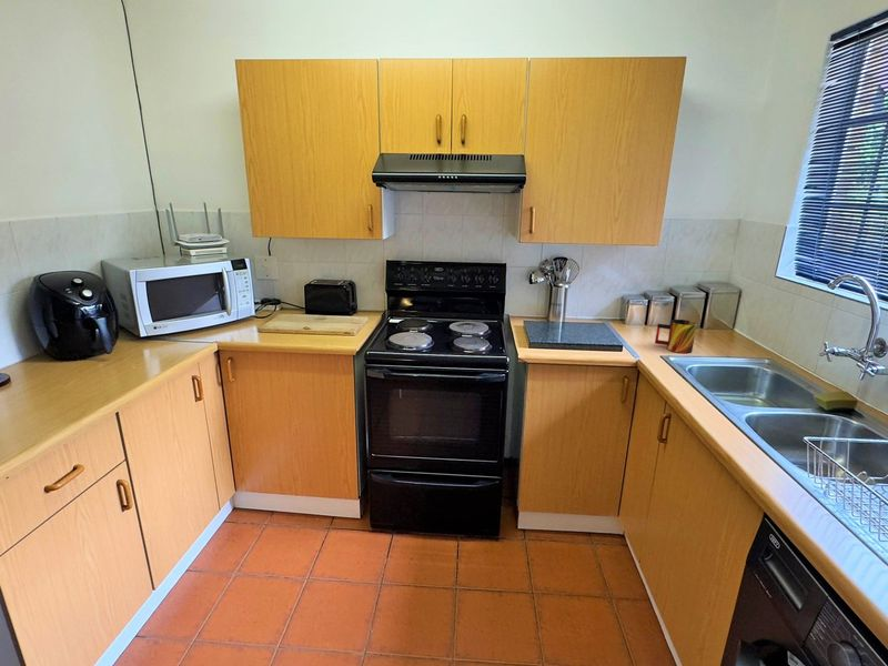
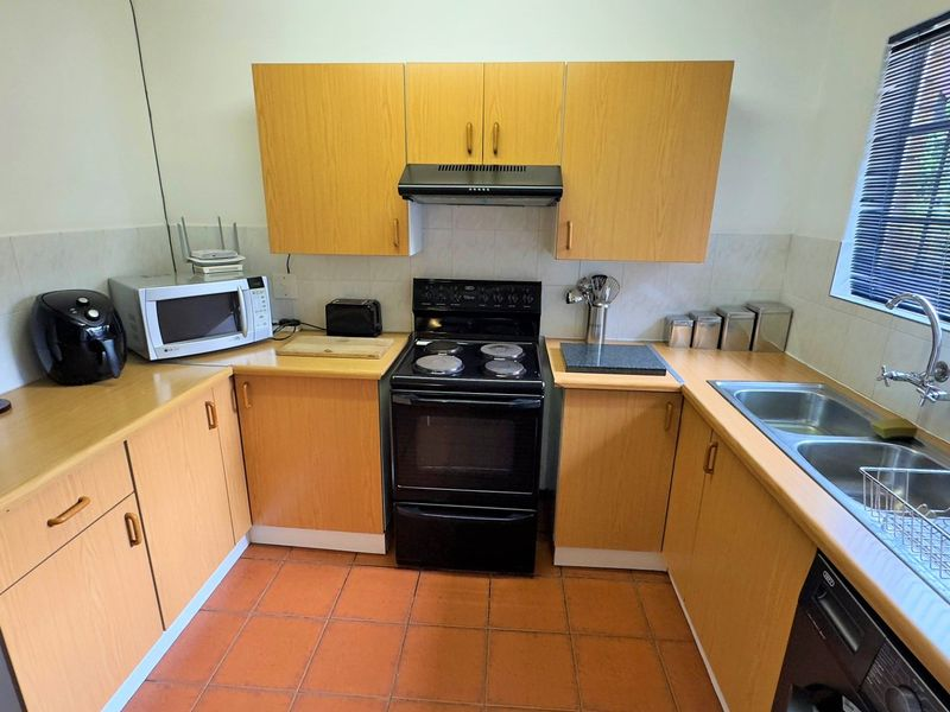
- mug (676, 335)
